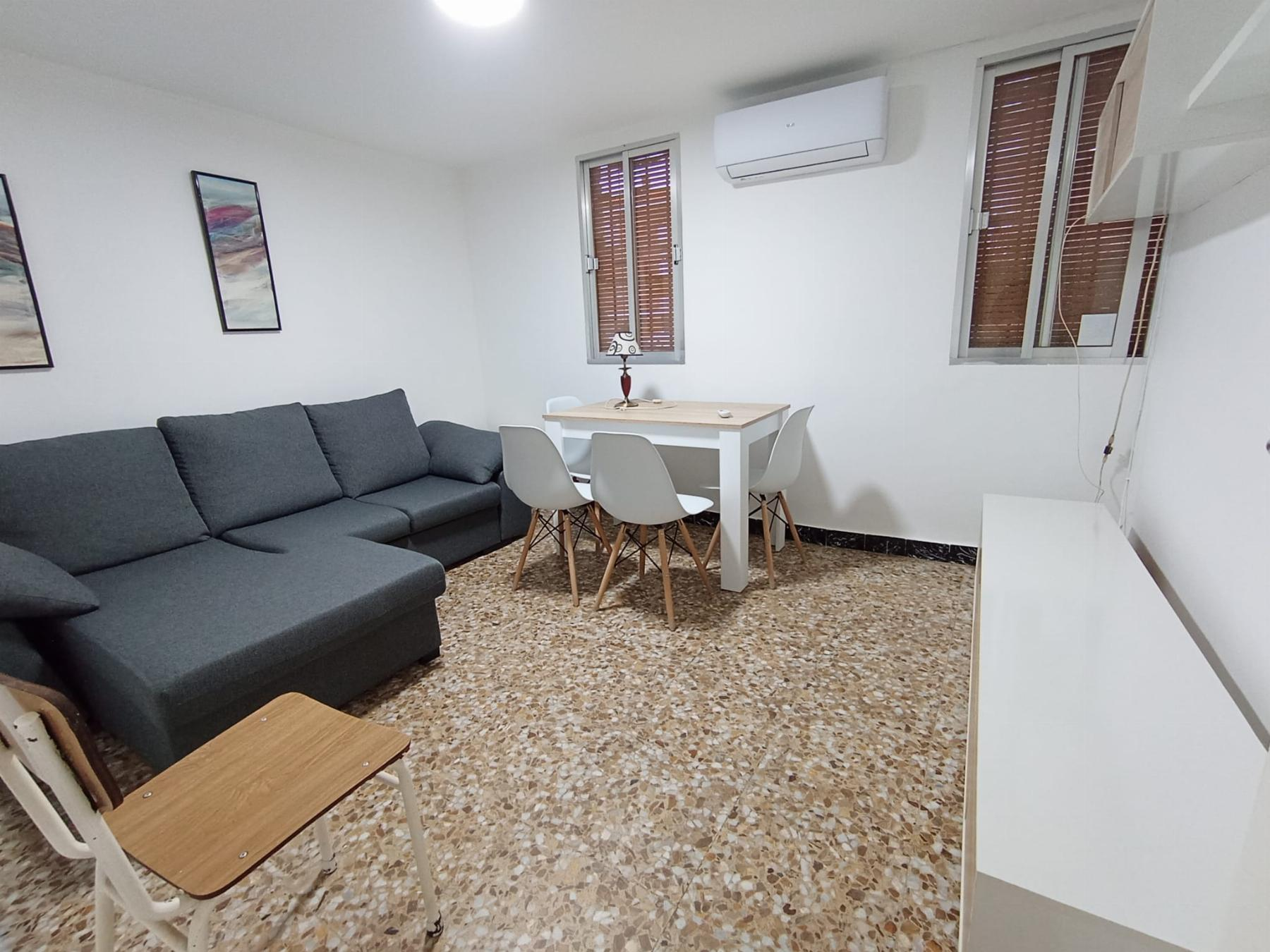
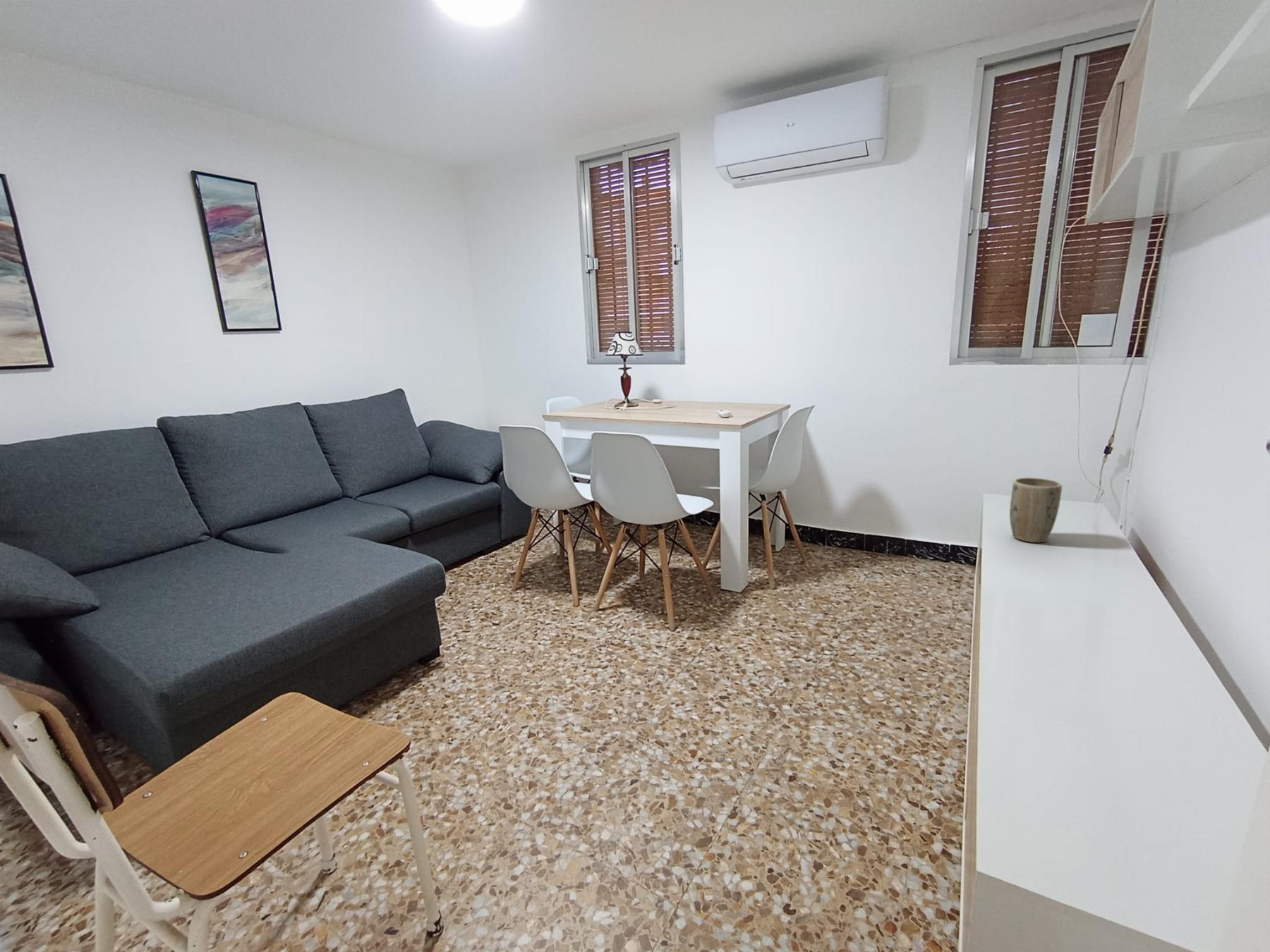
+ plant pot (1034, 510)
